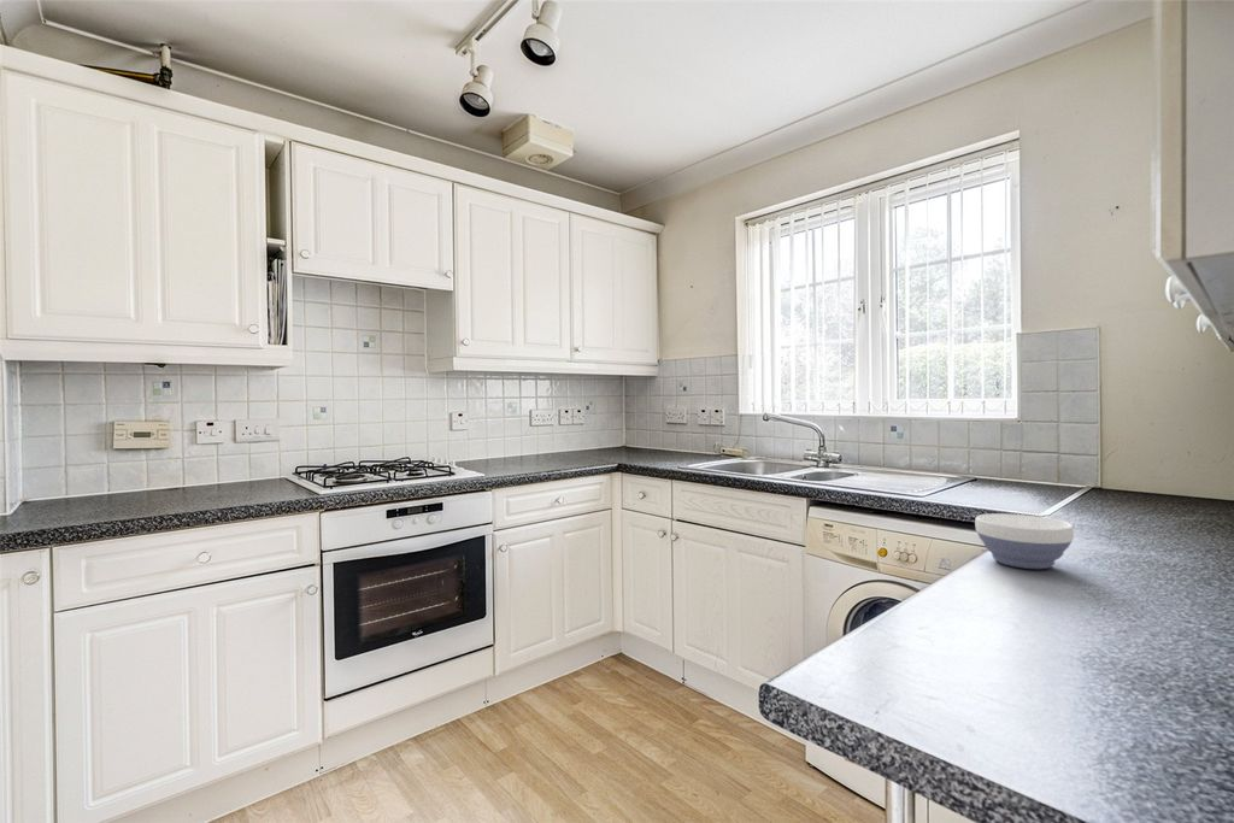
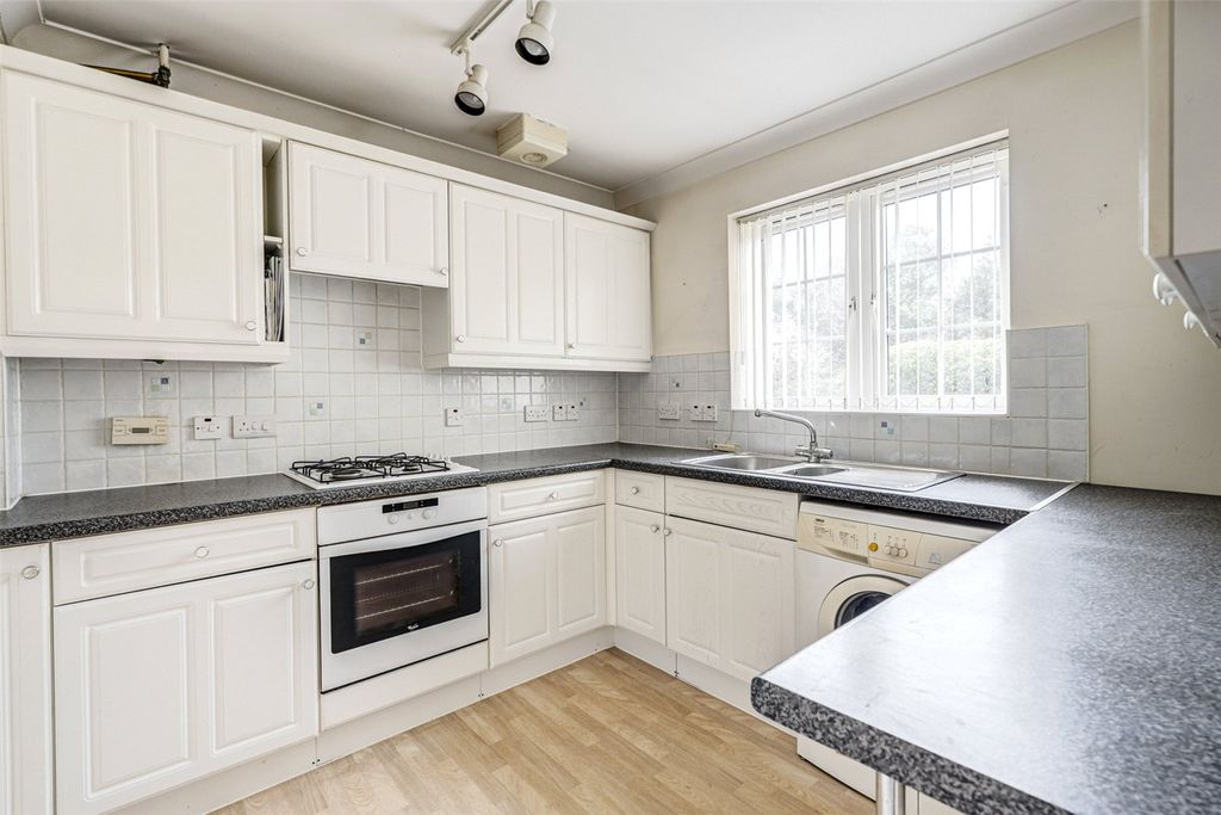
- bowl (1022, 541)
